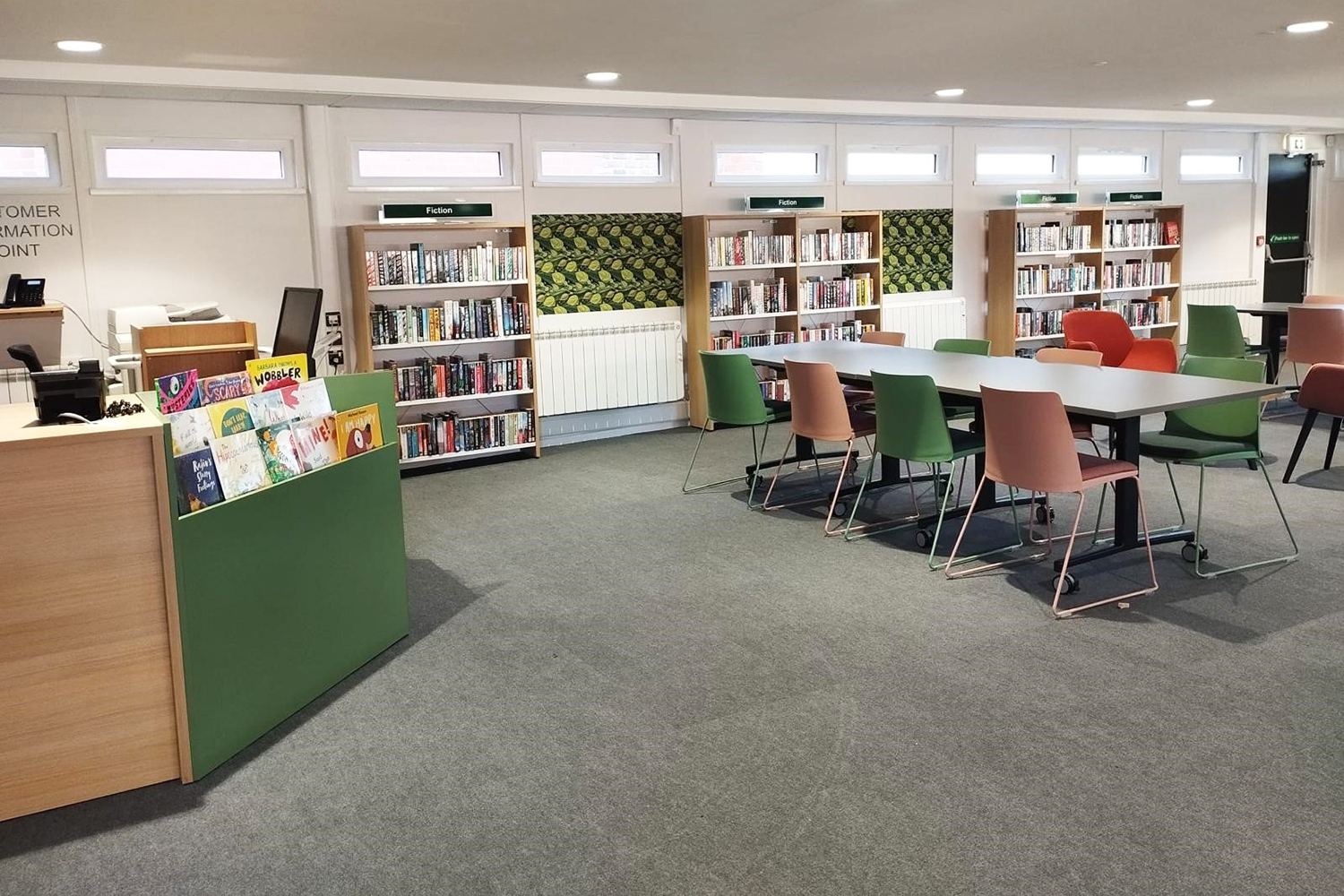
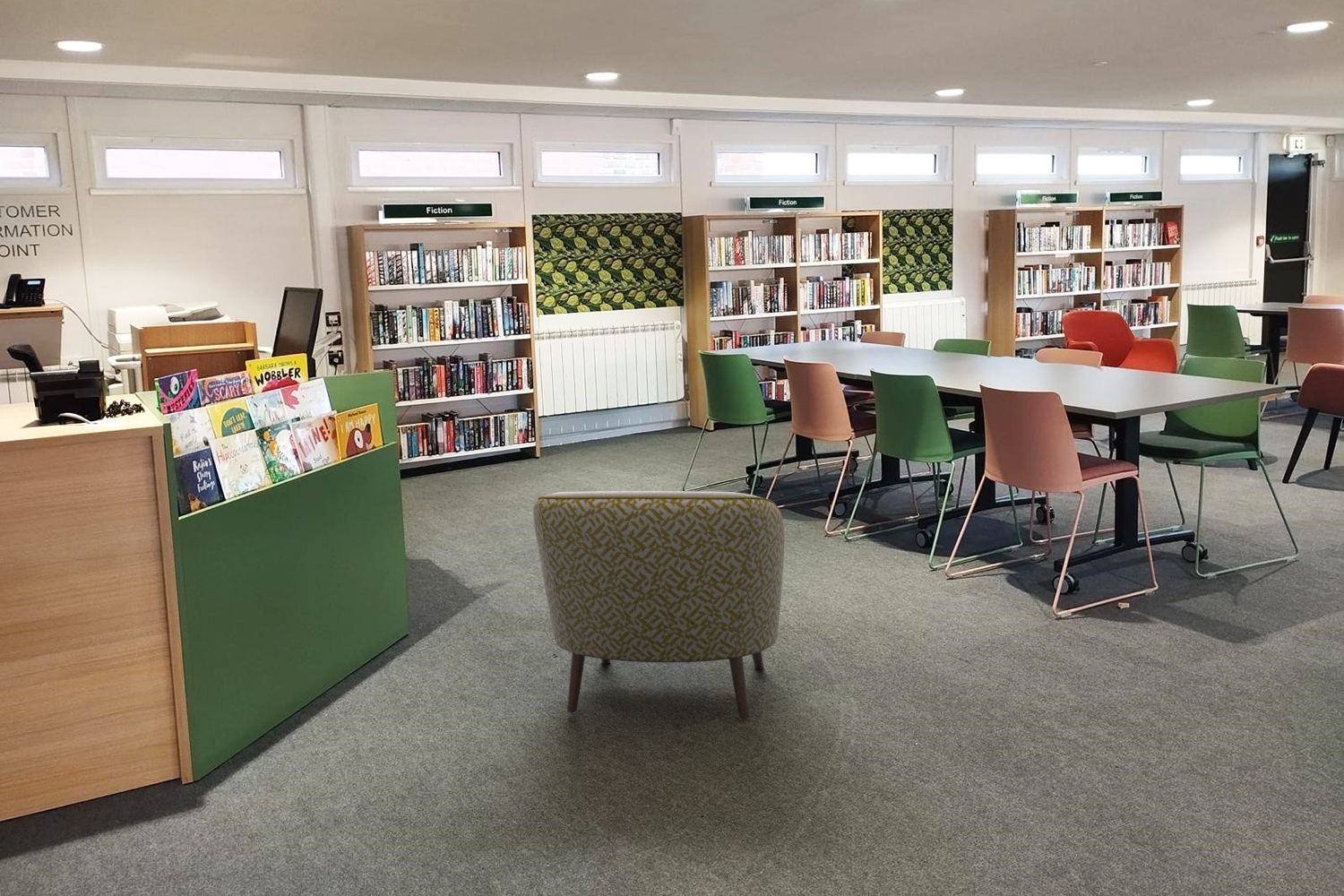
+ armchair (663, 586)
